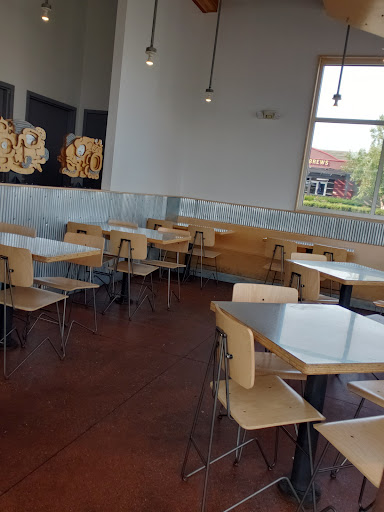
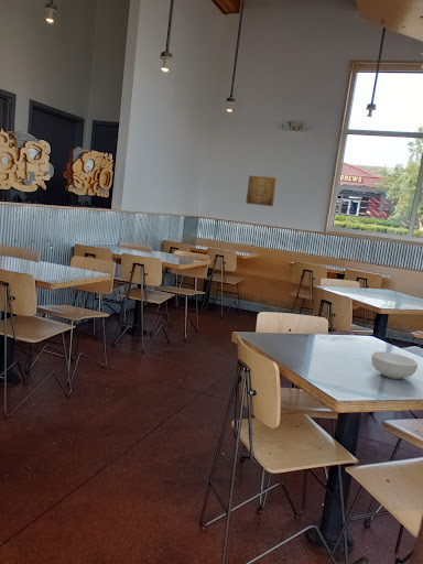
+ cereal bowl (393, 367)
+ wall art (261, 191)
